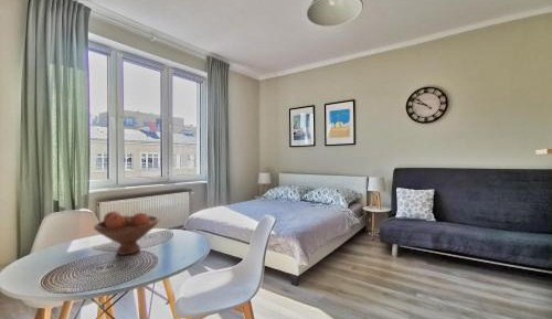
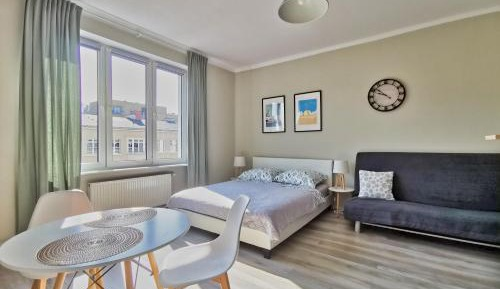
- fruit bowl (128, 231)
